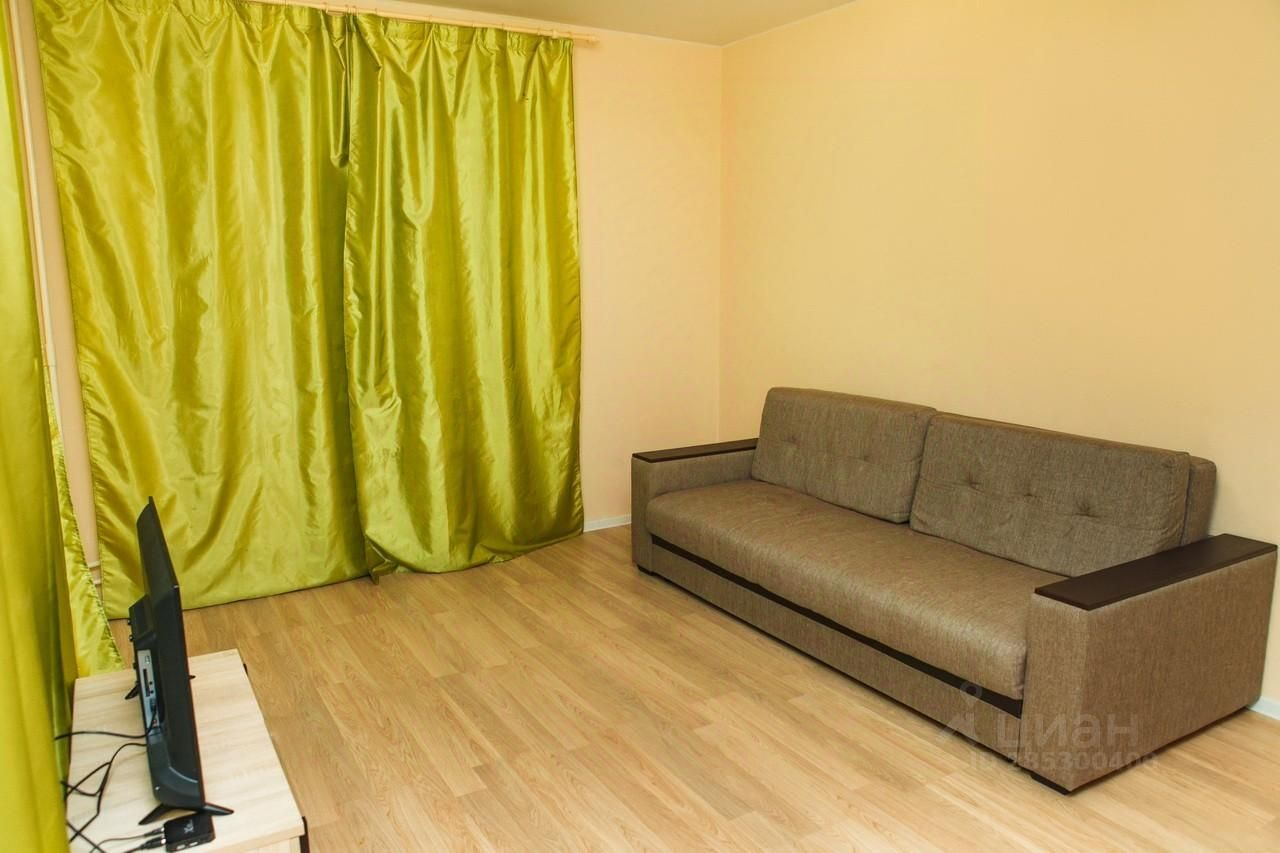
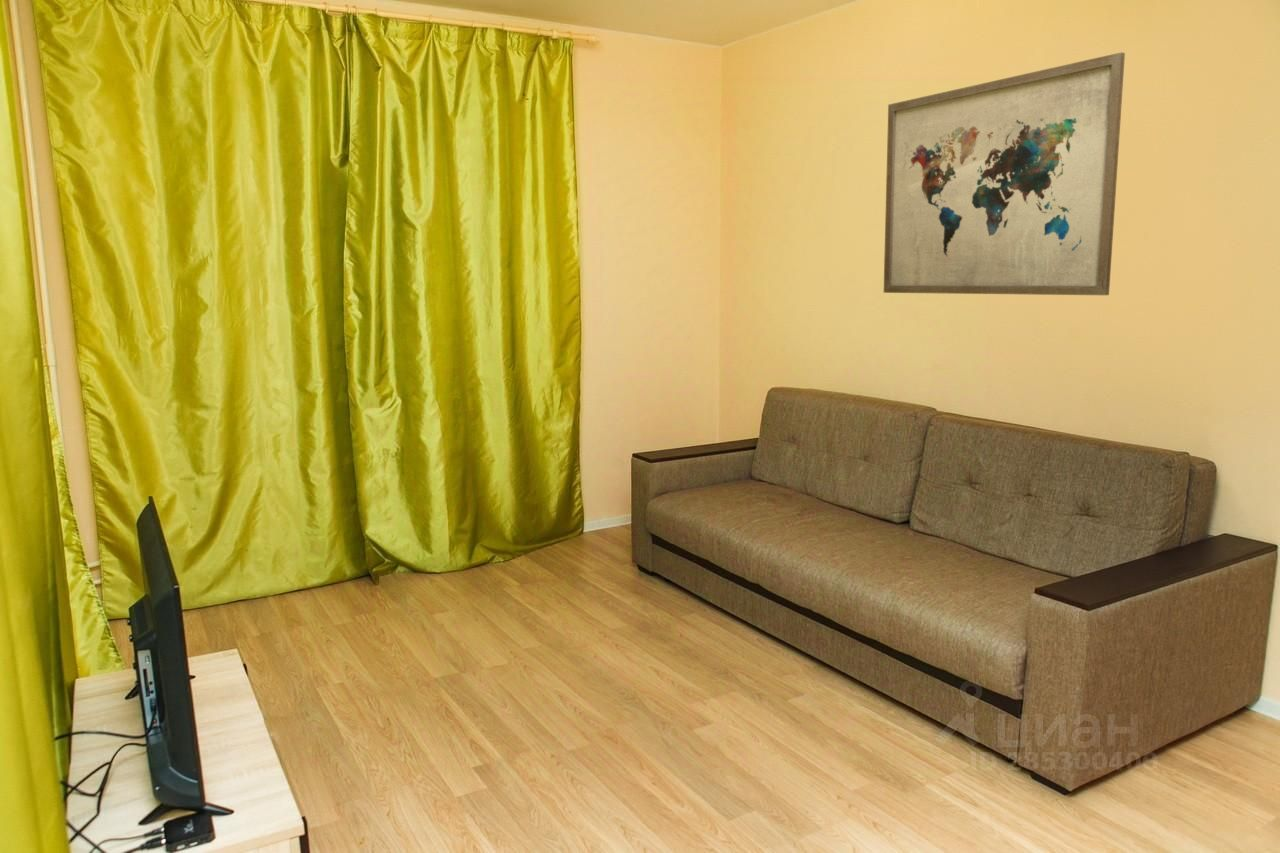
+ wall art (987, 189)
